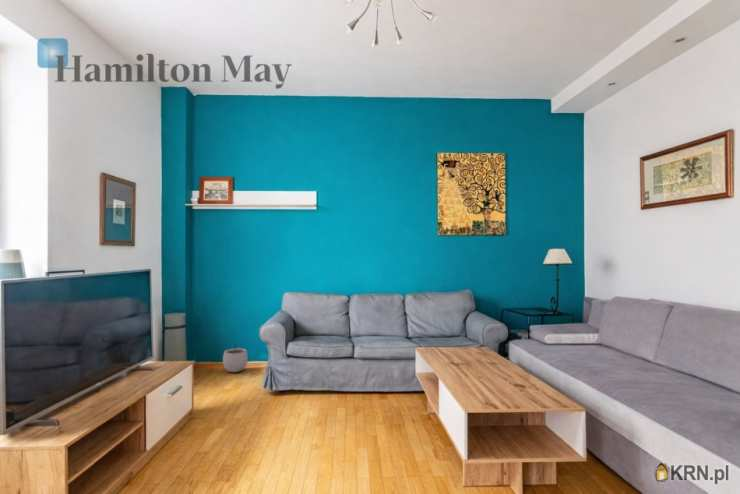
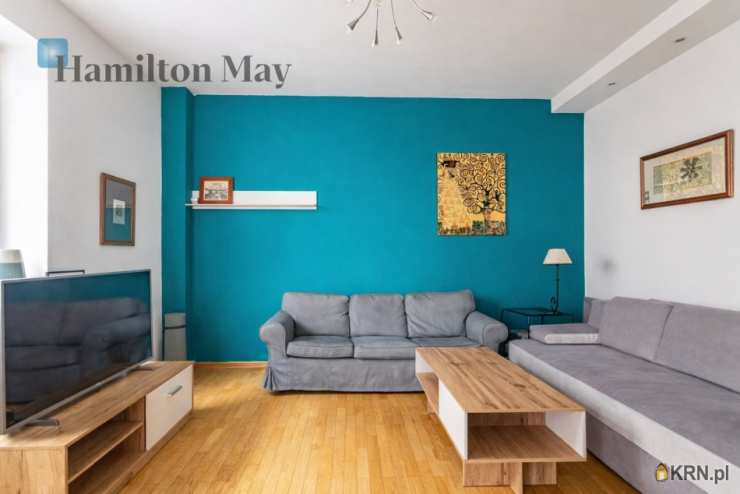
- plant pot (235, 356)
